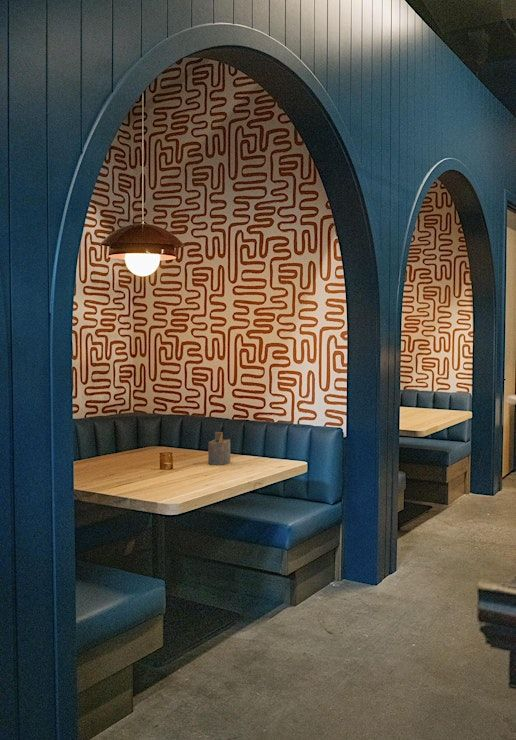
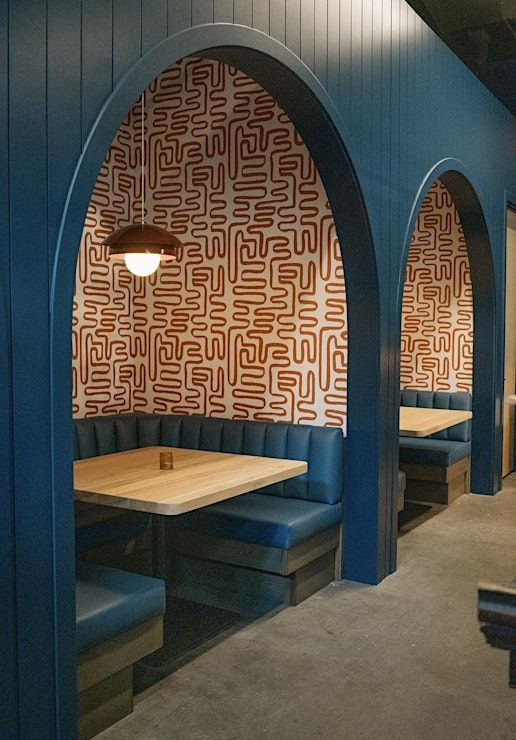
- napkin holder (219, 448)
